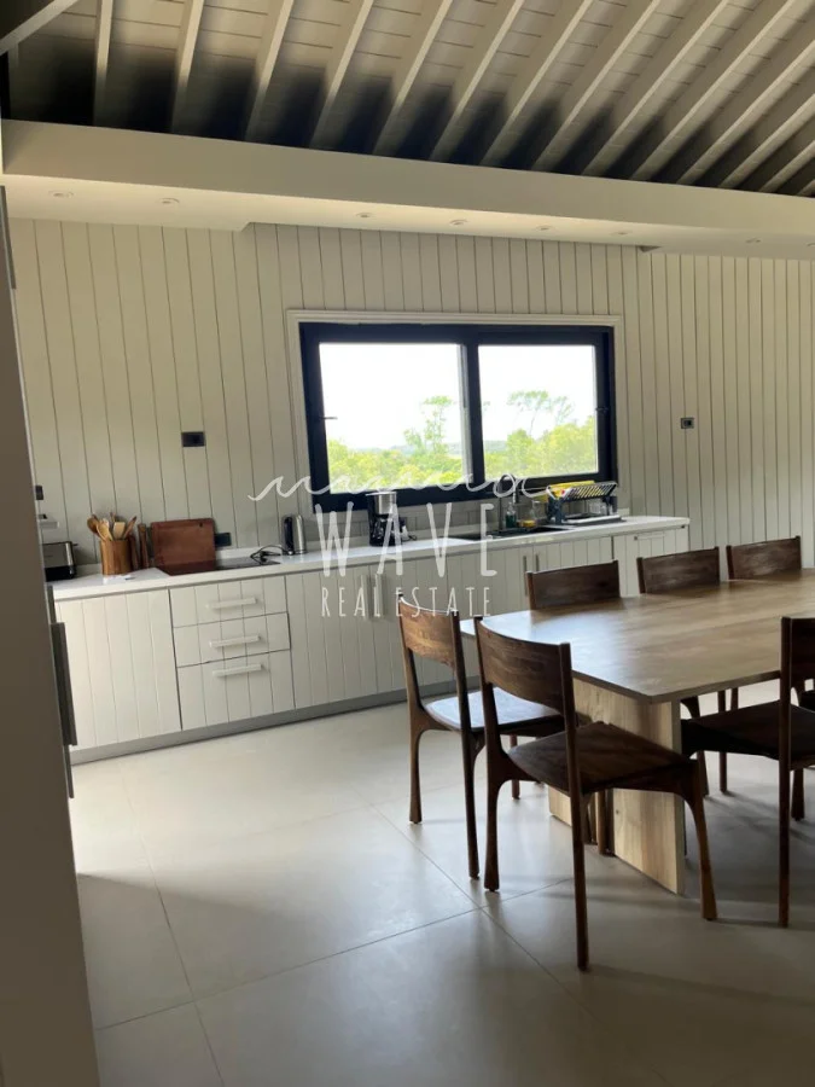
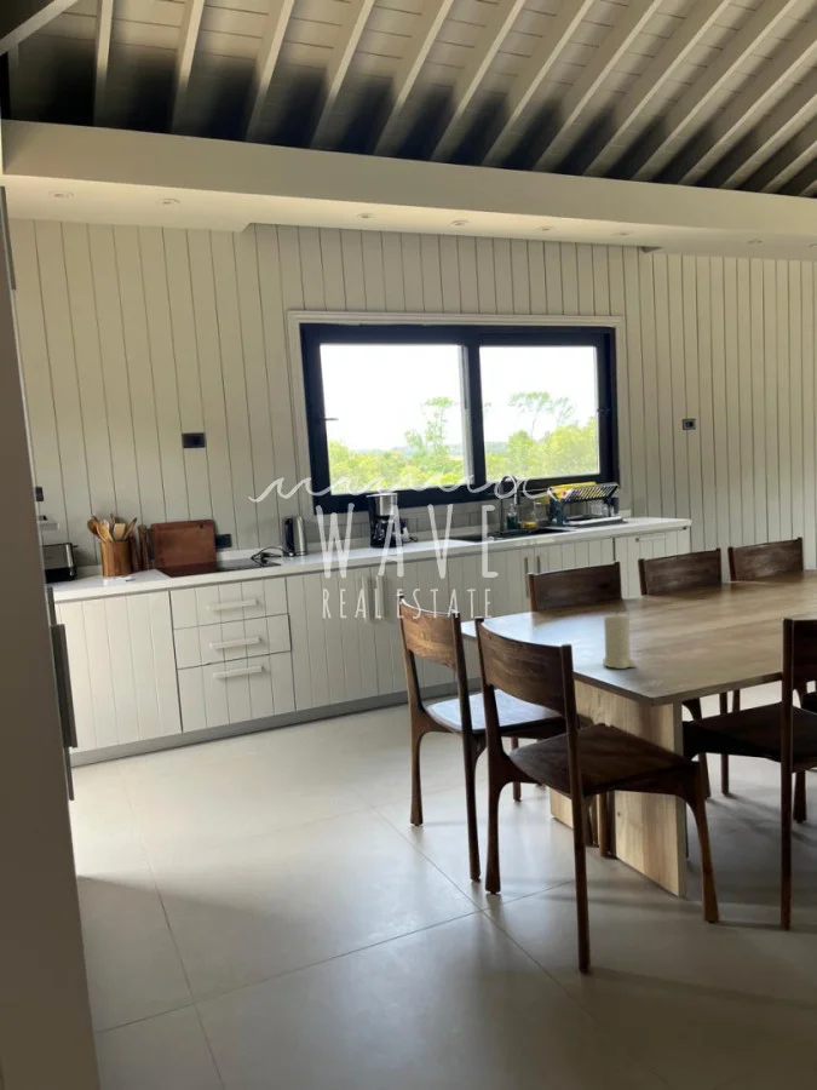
+ candle (617, 637)
